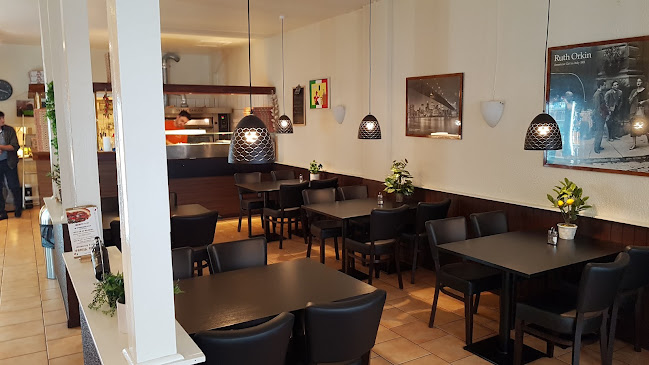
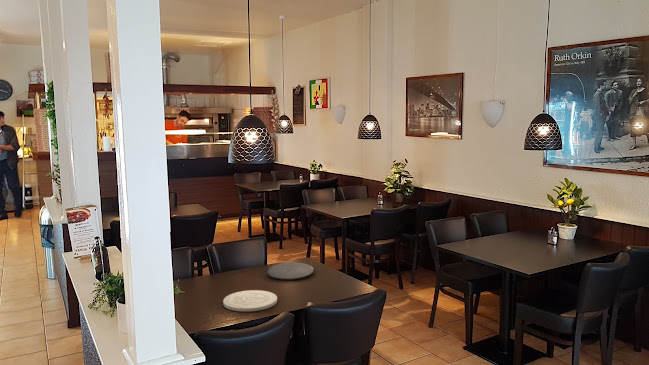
+ plate (290, 270)
+ plate (250, 300)
